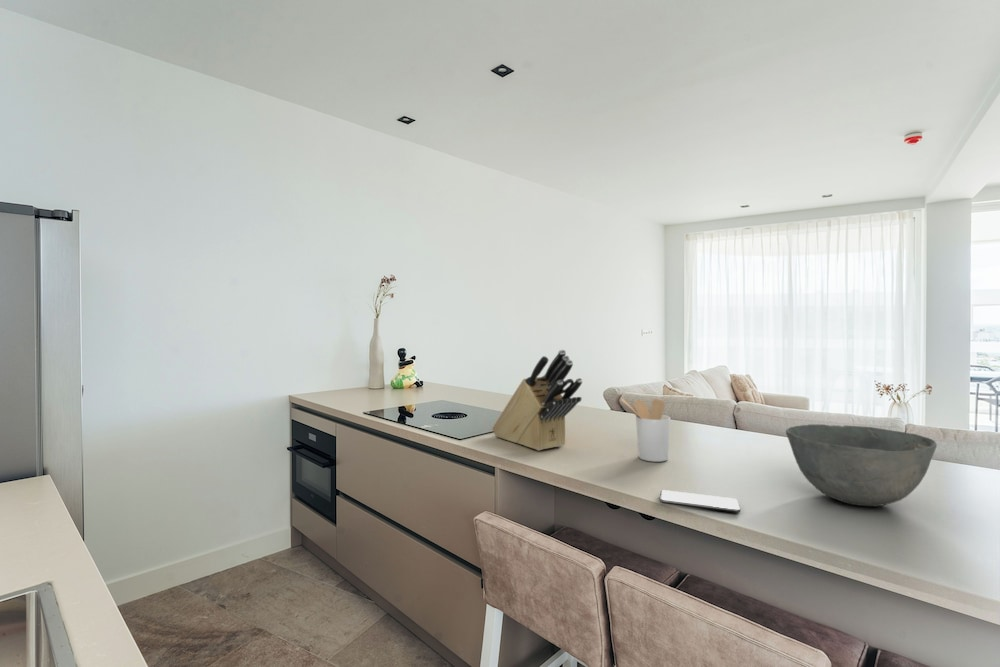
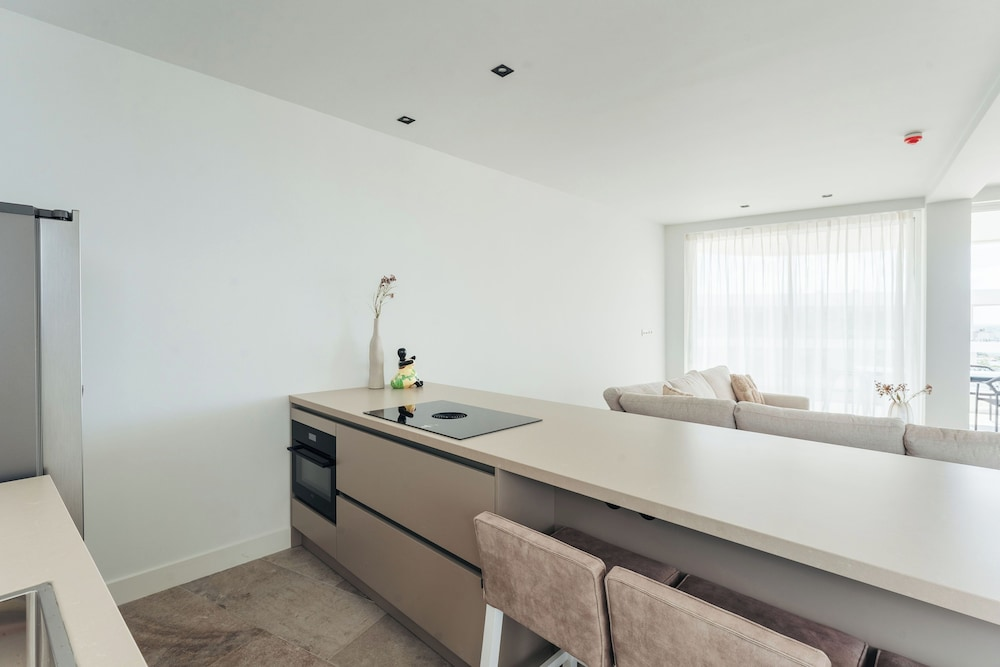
- bowl (855, 468)
- knife block (535, 396)
- smartphone (698, 500)
- utensil holder (644, 427)
